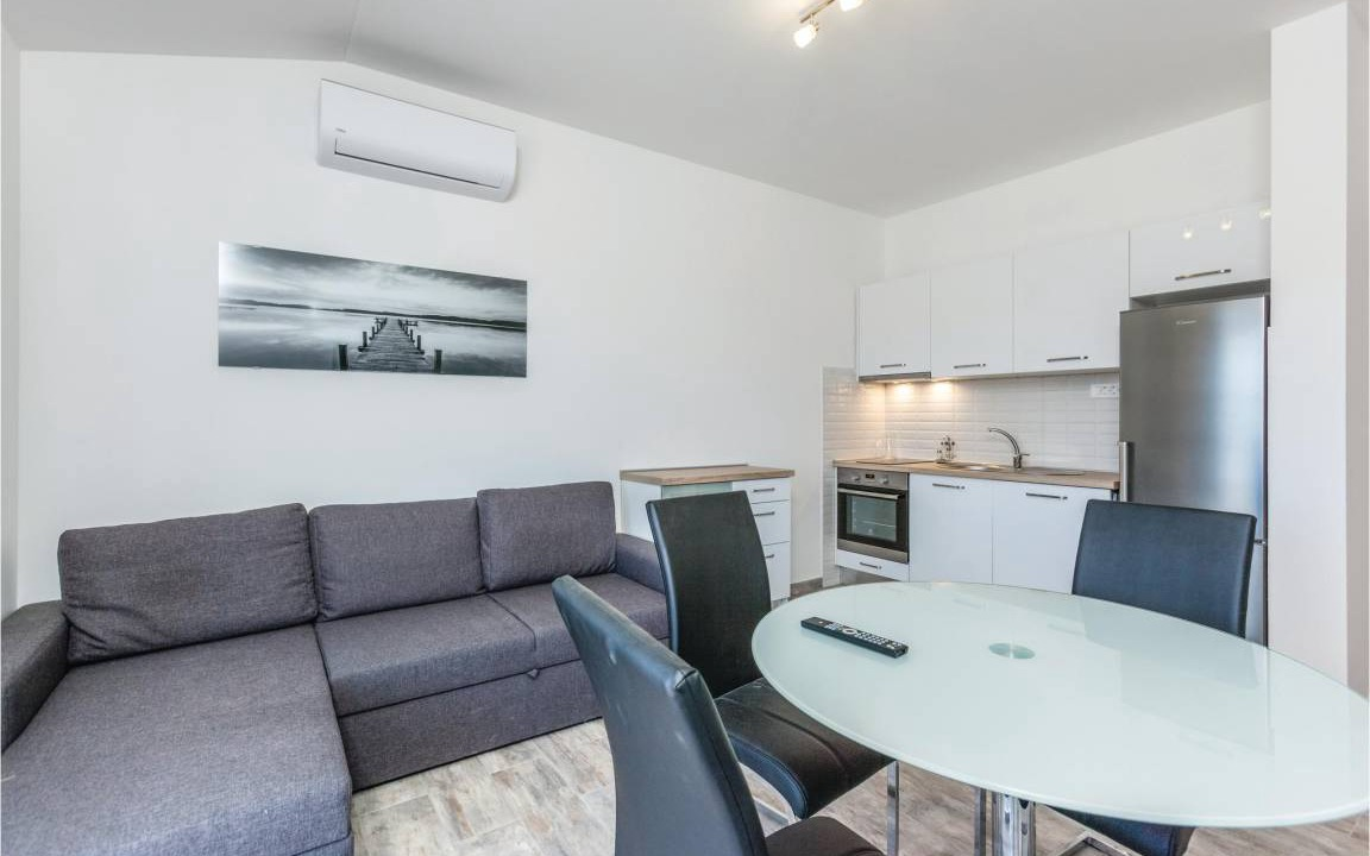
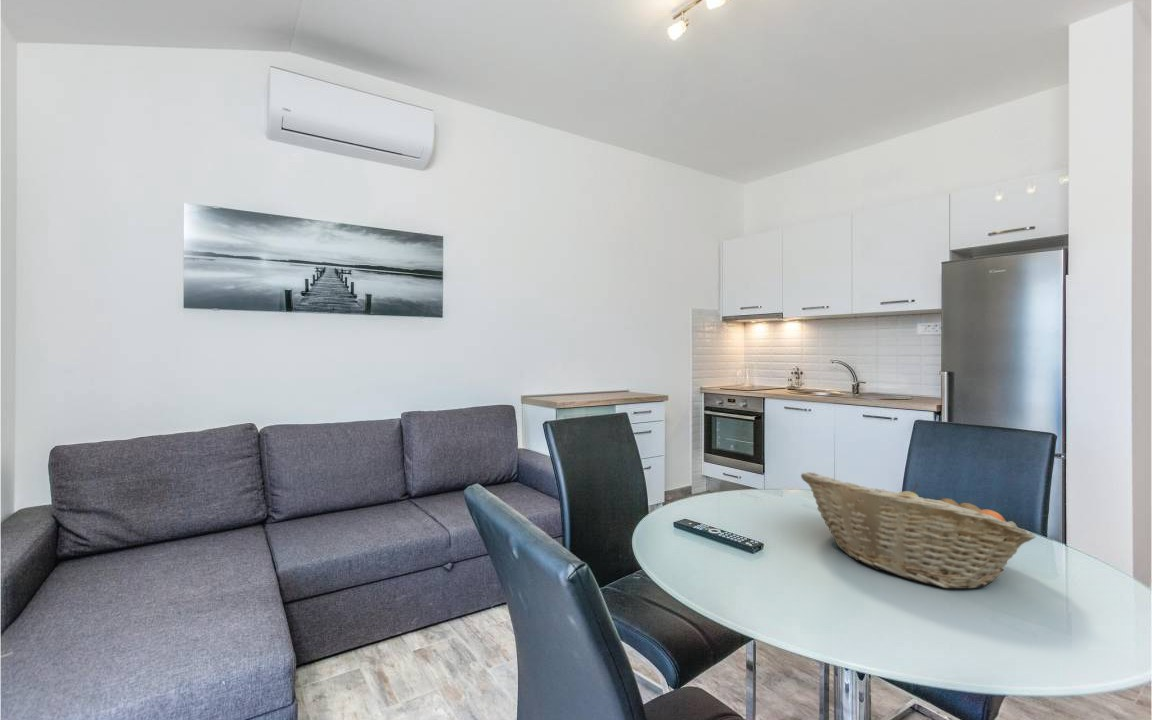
+ fruit basket (903, 518)
